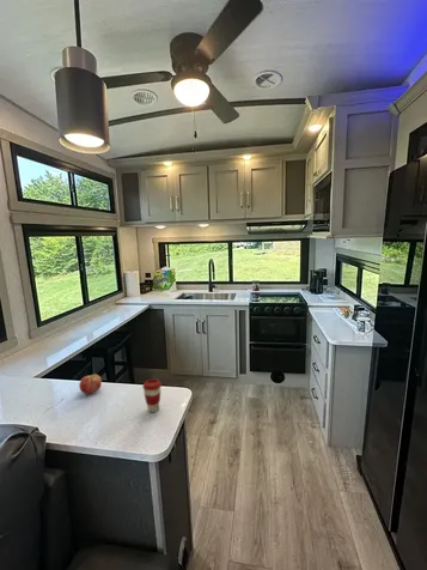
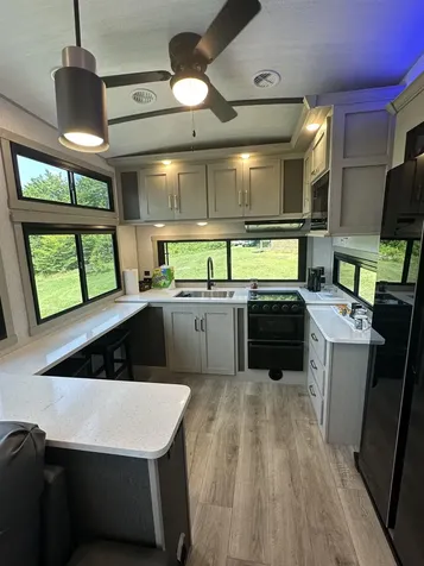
- coffee cup (152, 395)
- fruit (90, 383)
